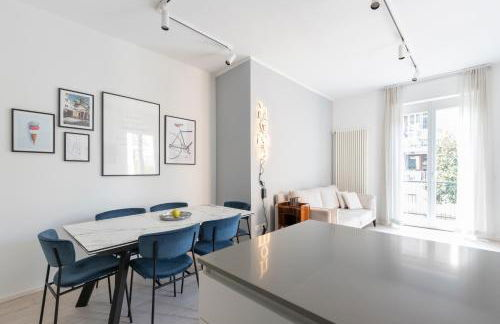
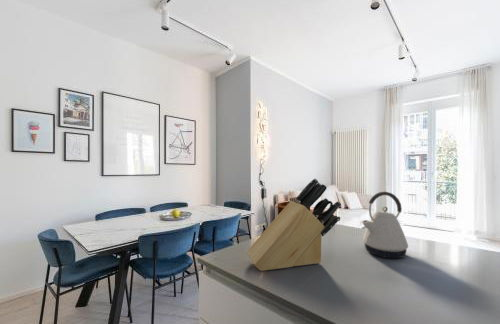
+ kettle (383, 222)
+ knife block (294, 220)
